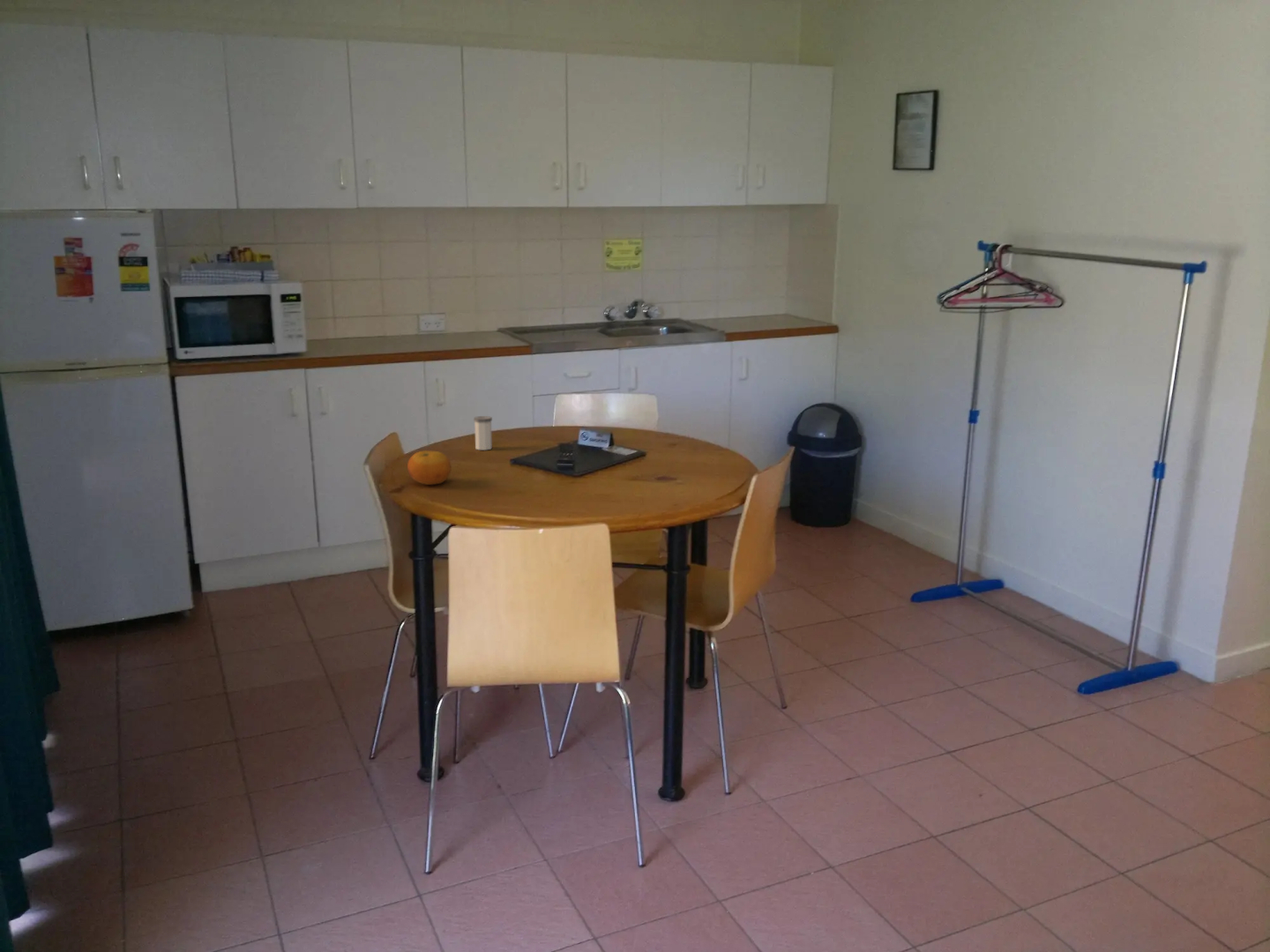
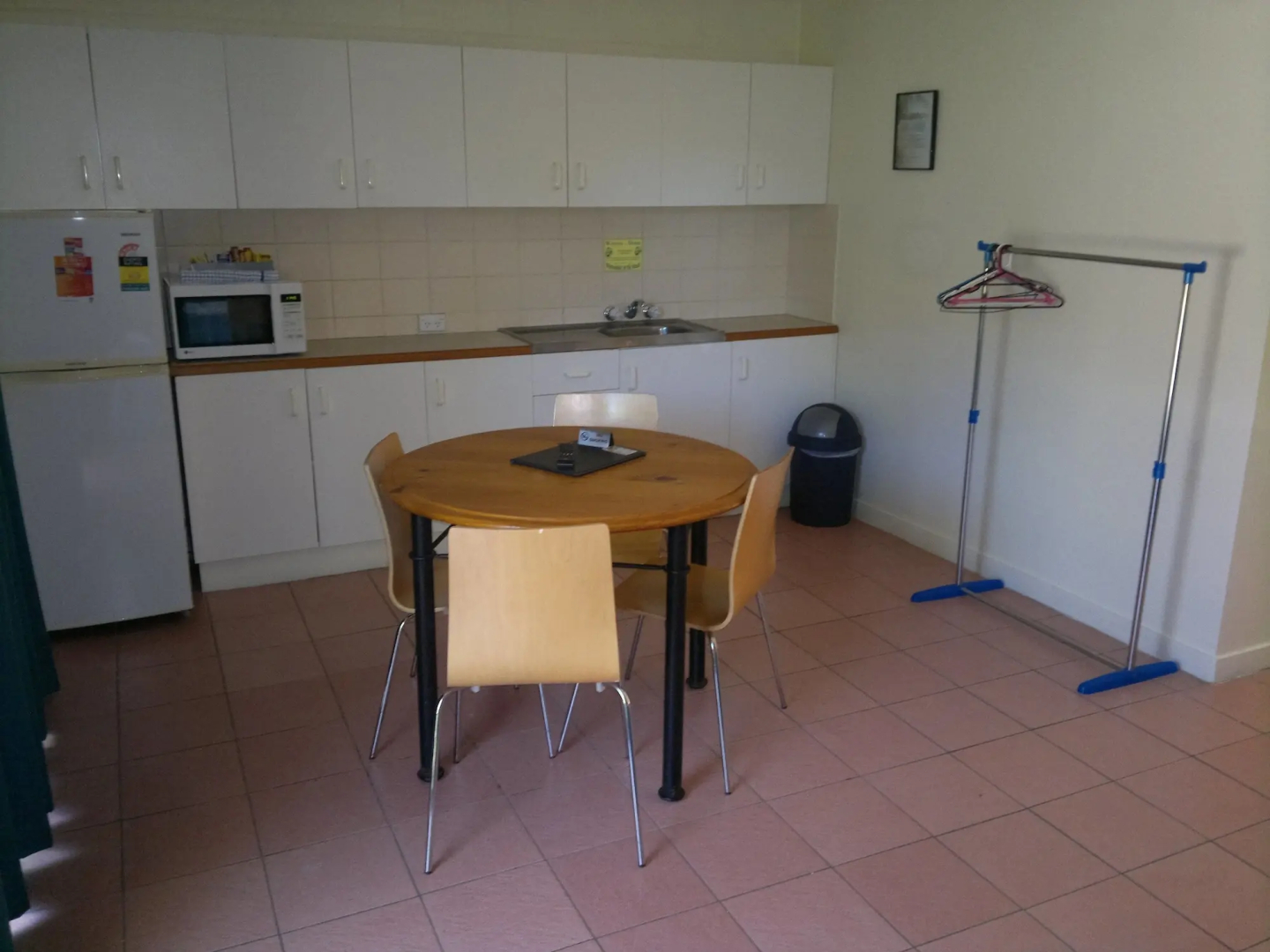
- fruit (429, 467)
- salt shaker (483, 433)
